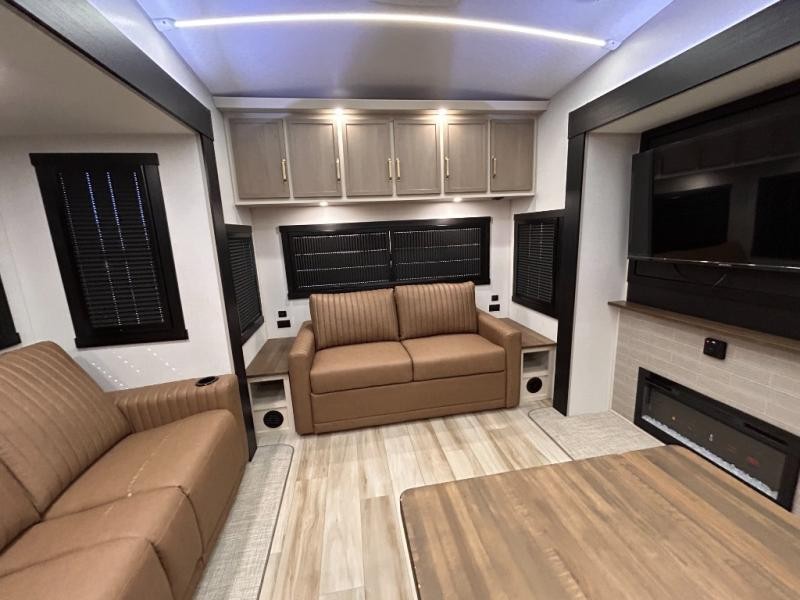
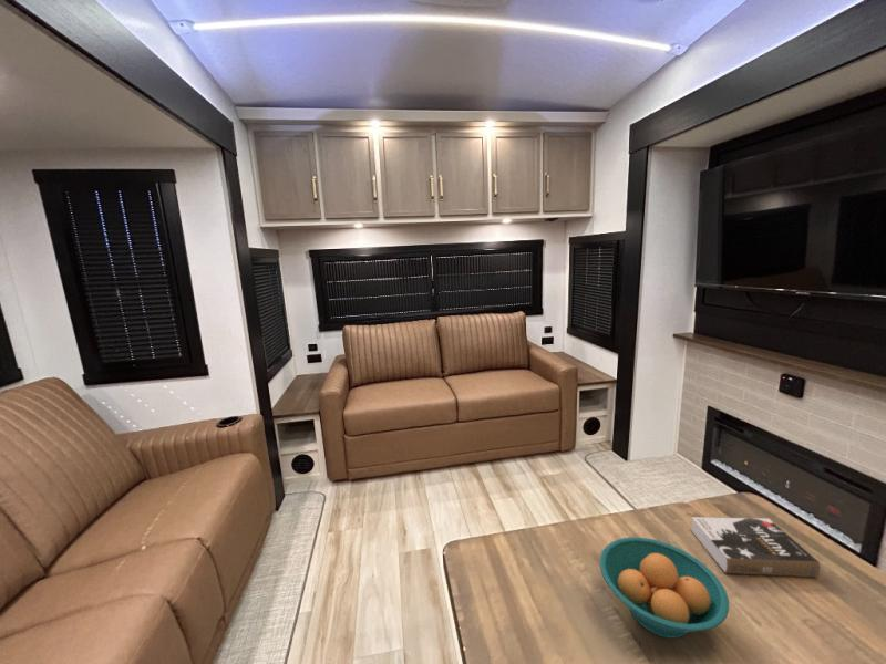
+ fruit bowl (659, 587)
+ book (749, 544)
